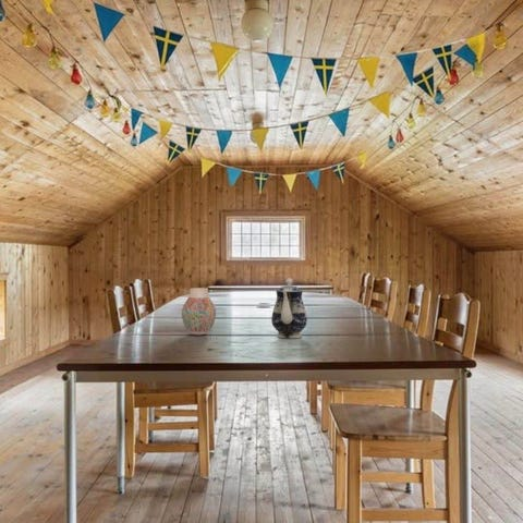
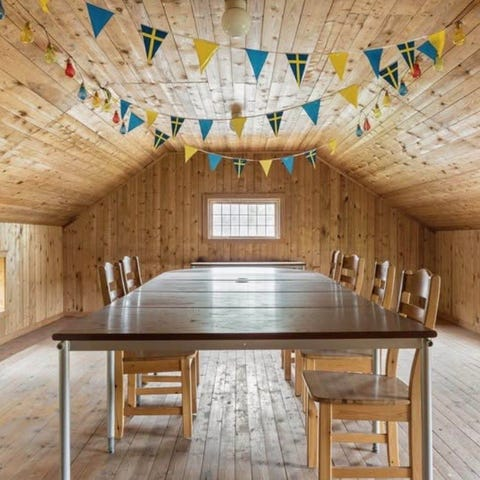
- vase (198, 311)
- teapot (289, 307)
